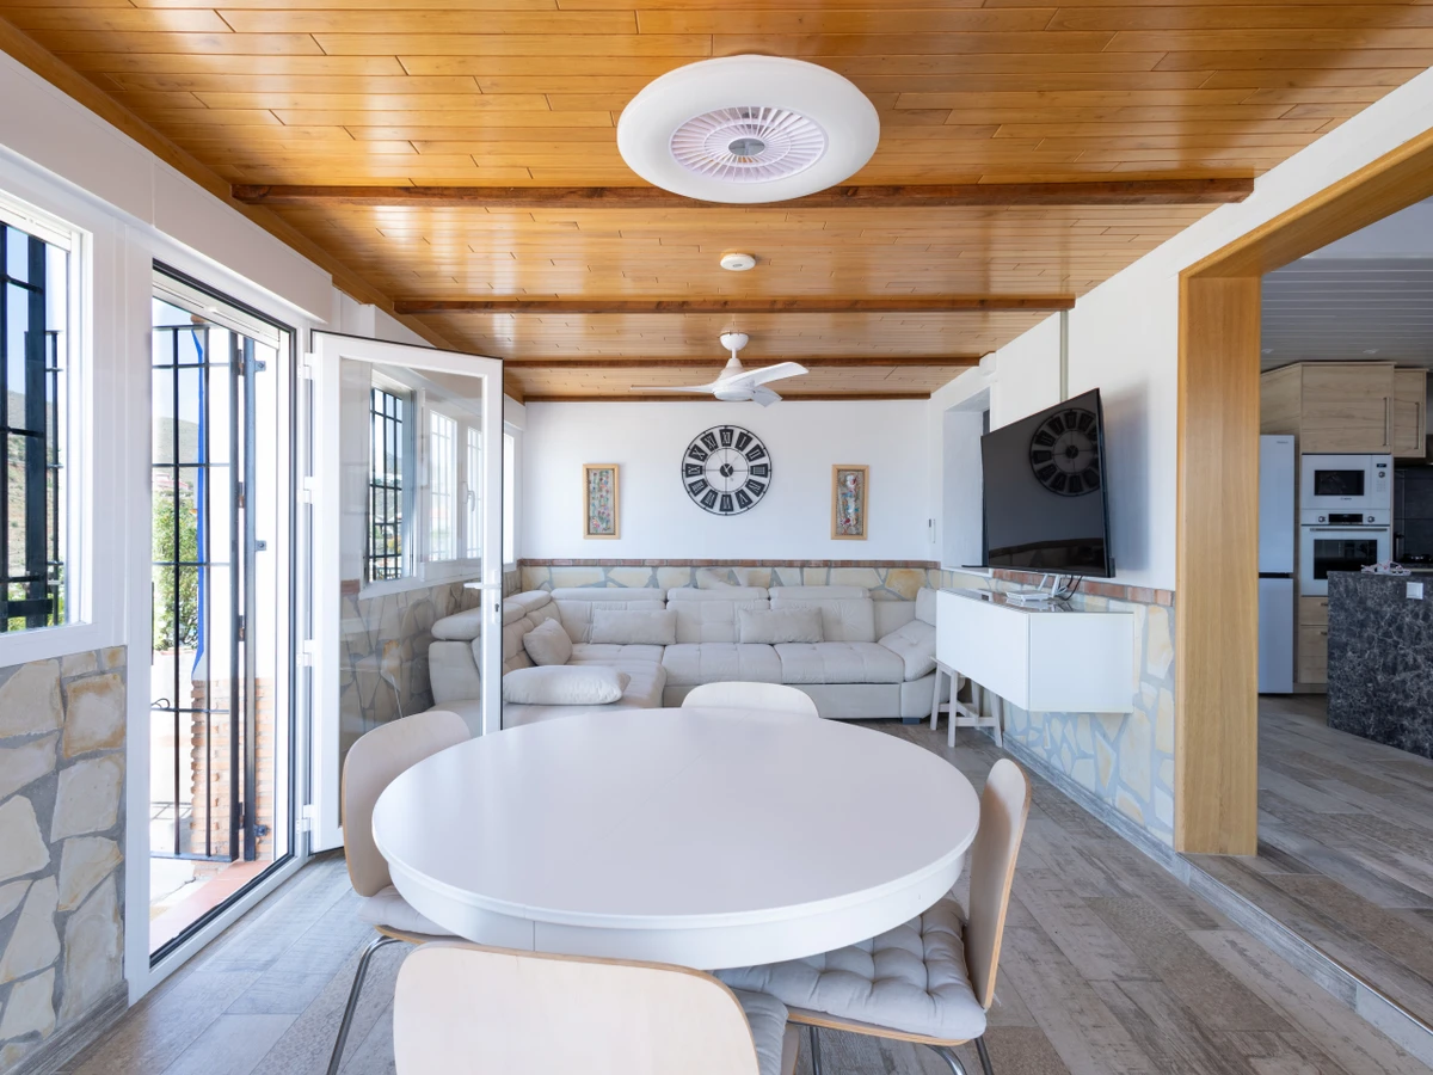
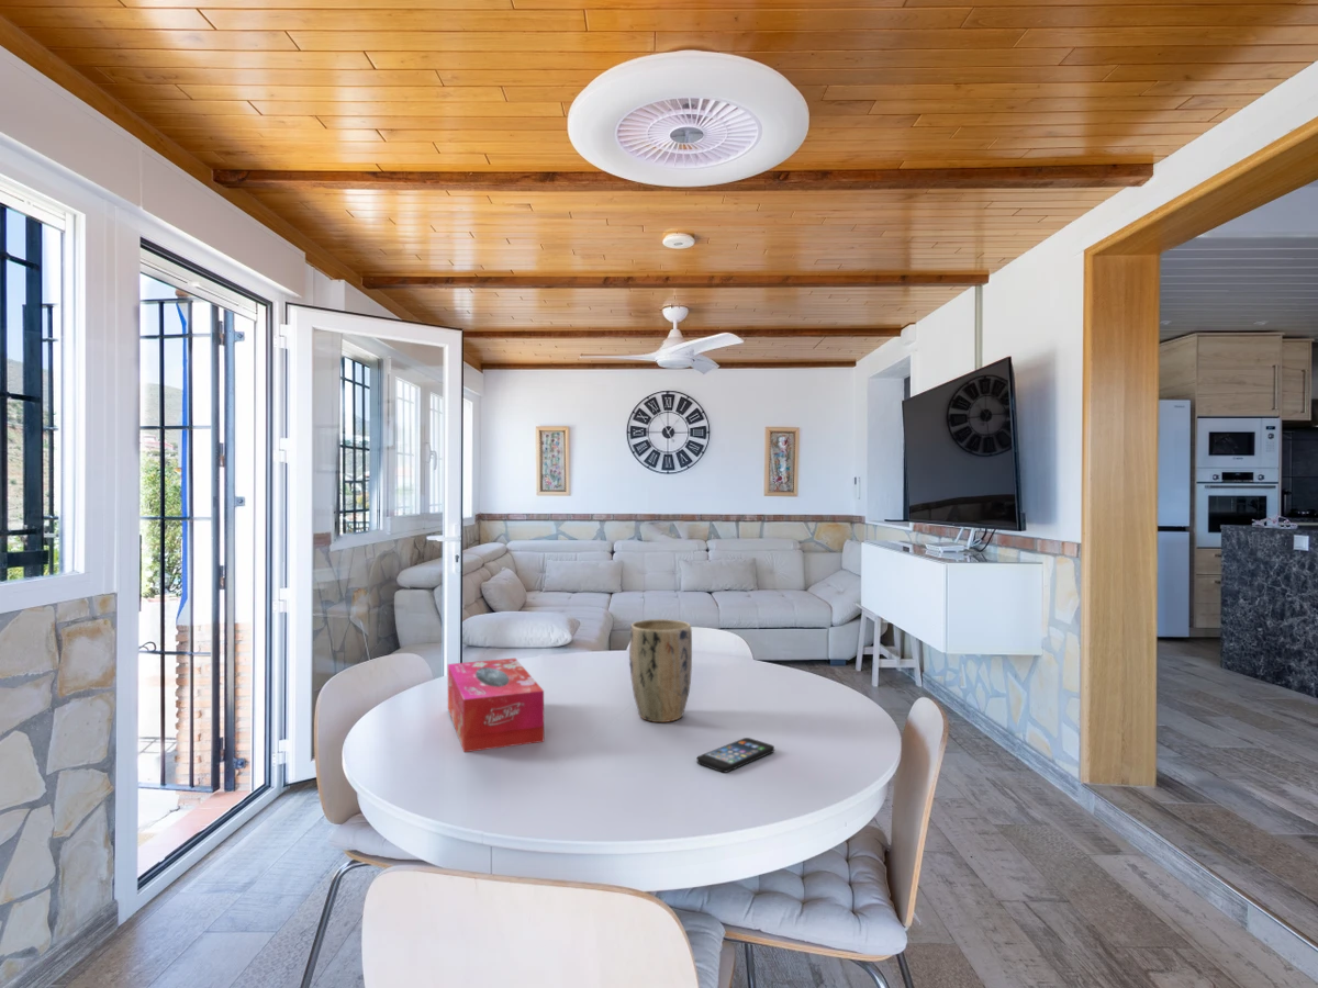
+ smartphone (736, 754)
+ plant pot (660, 670)
+ tissue box (492, 699)
